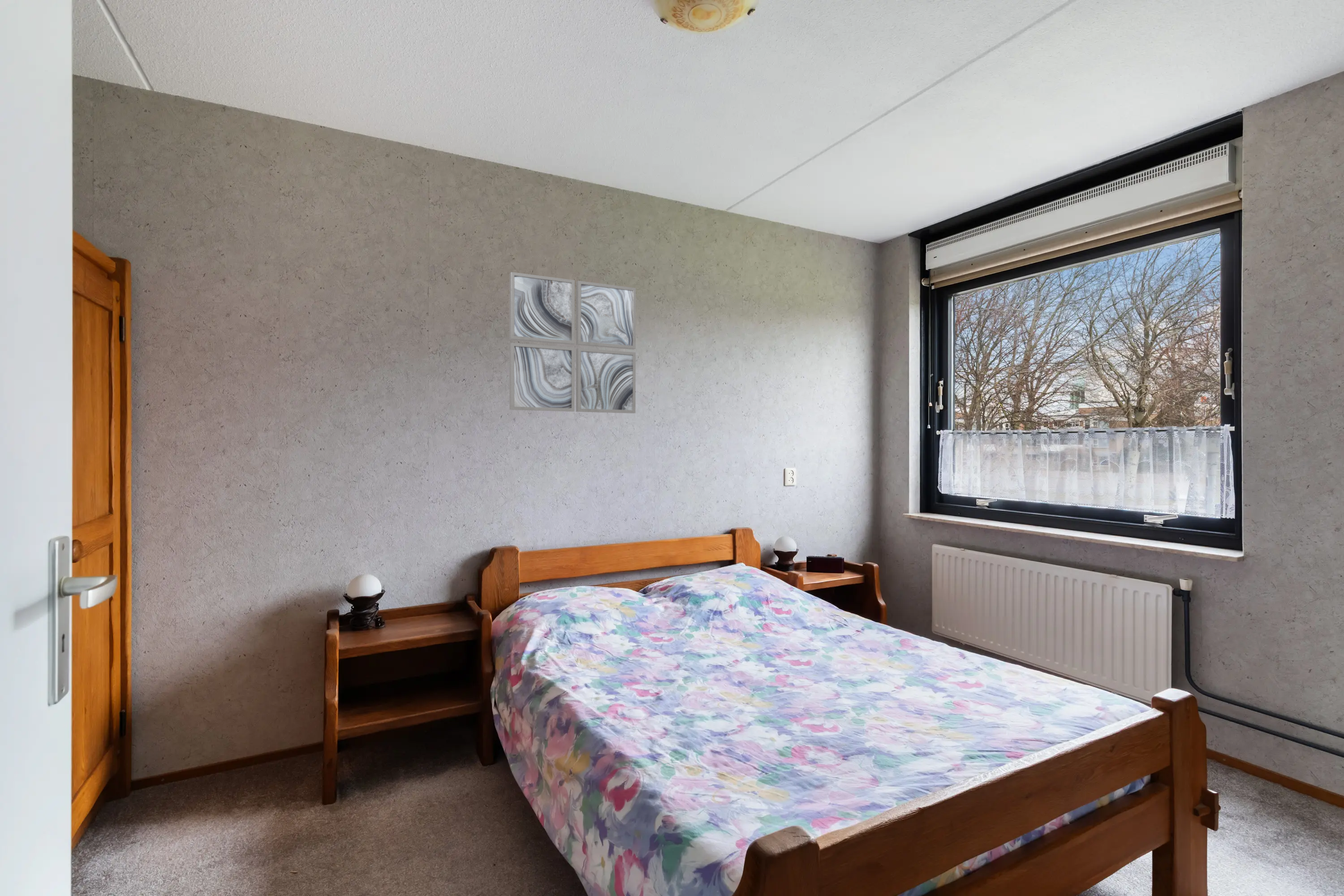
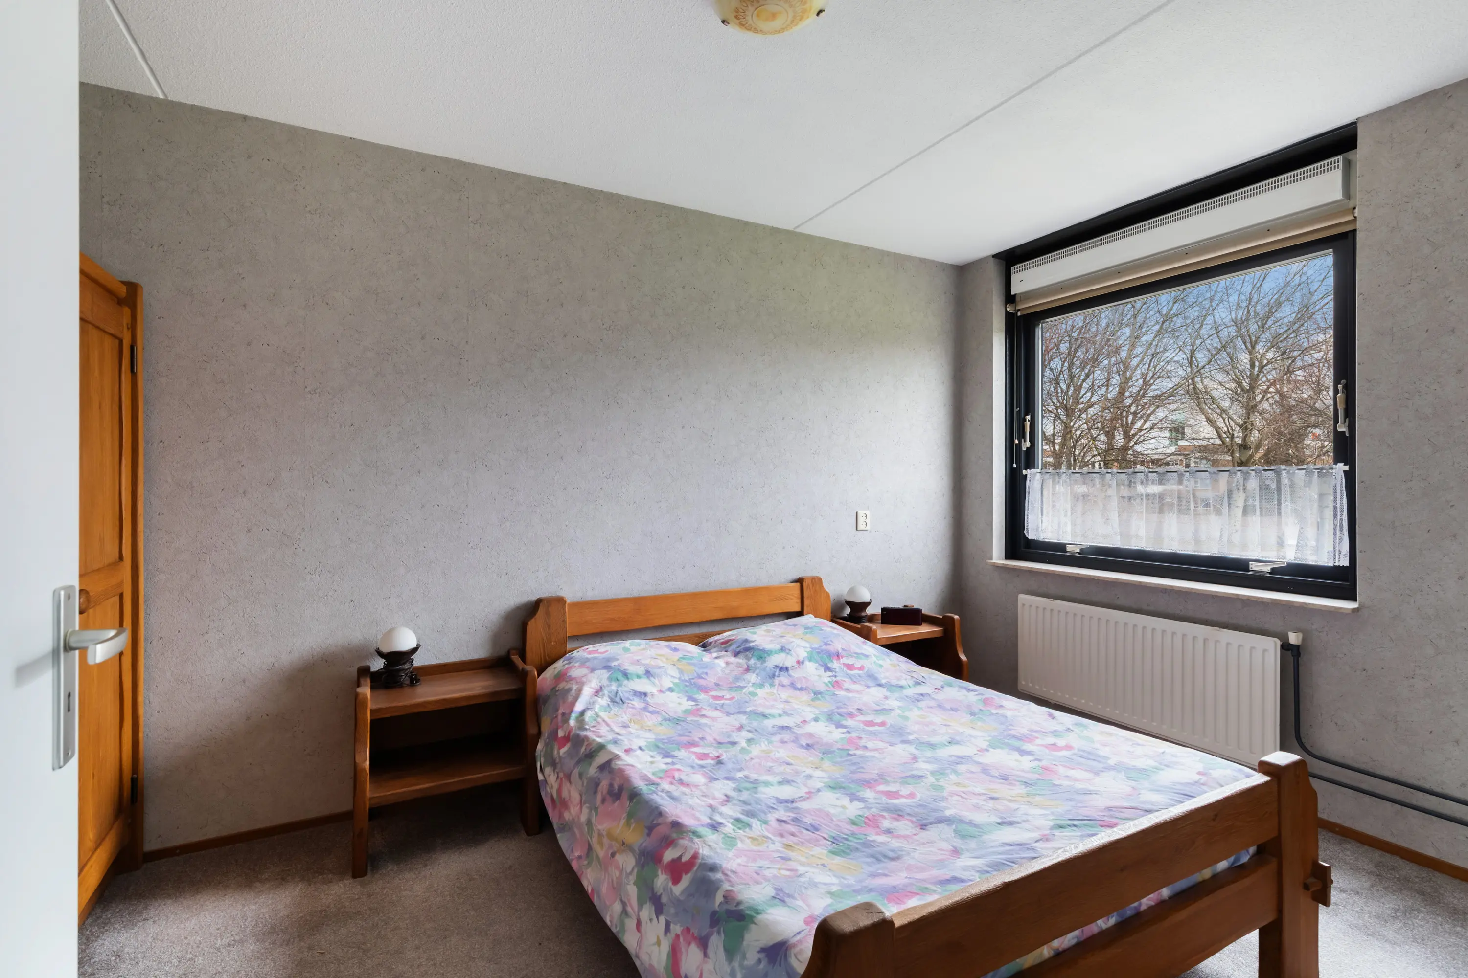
- wall art (574, 348)
